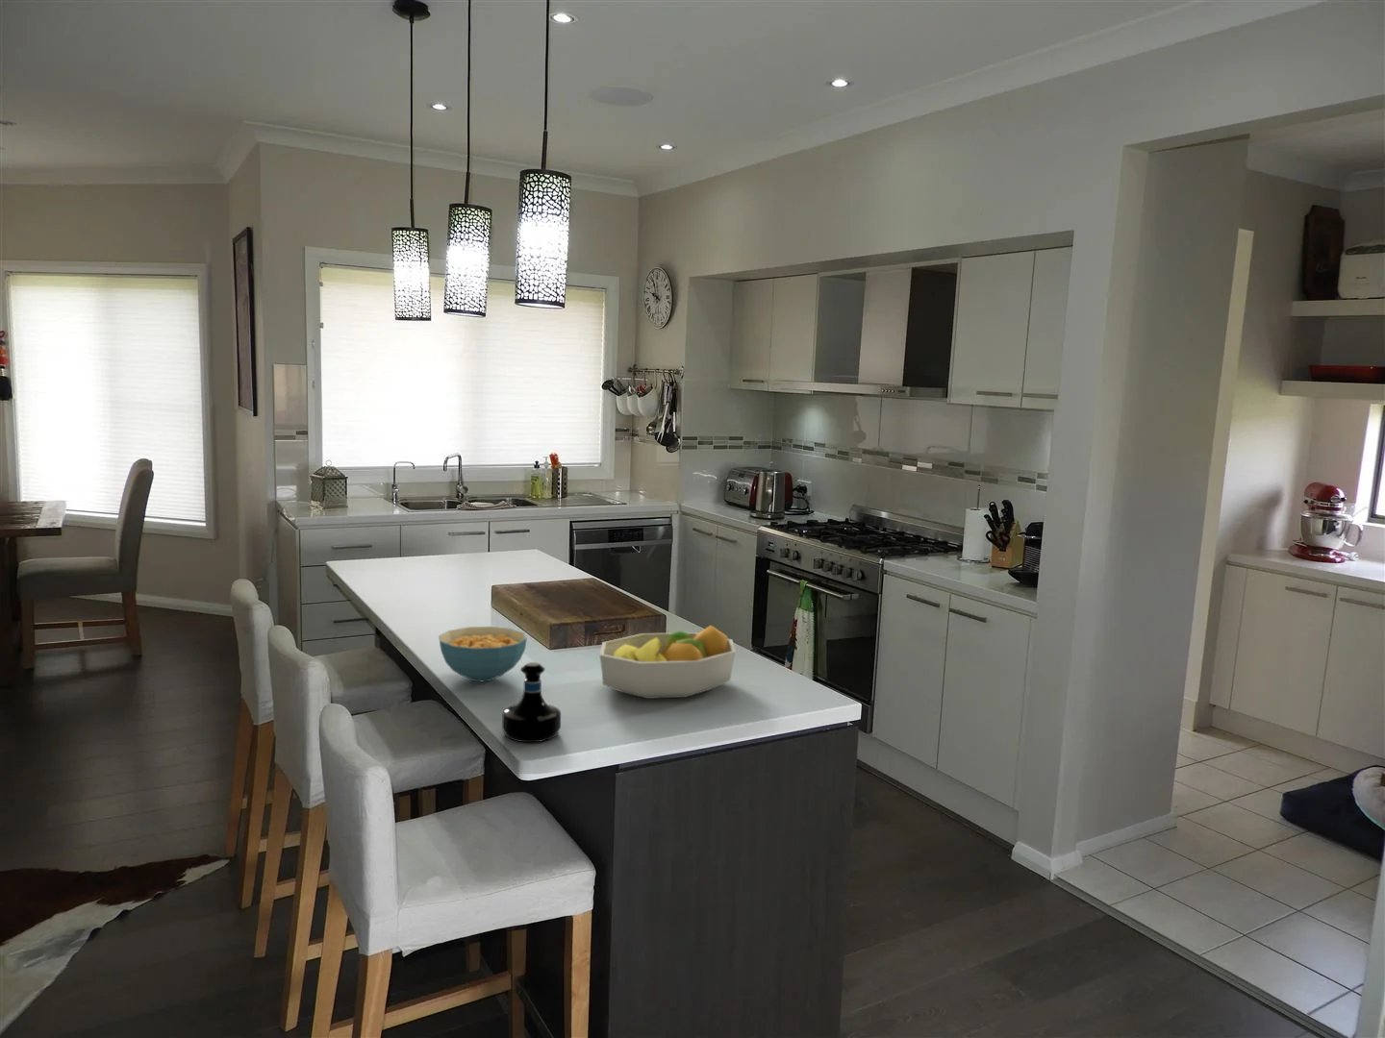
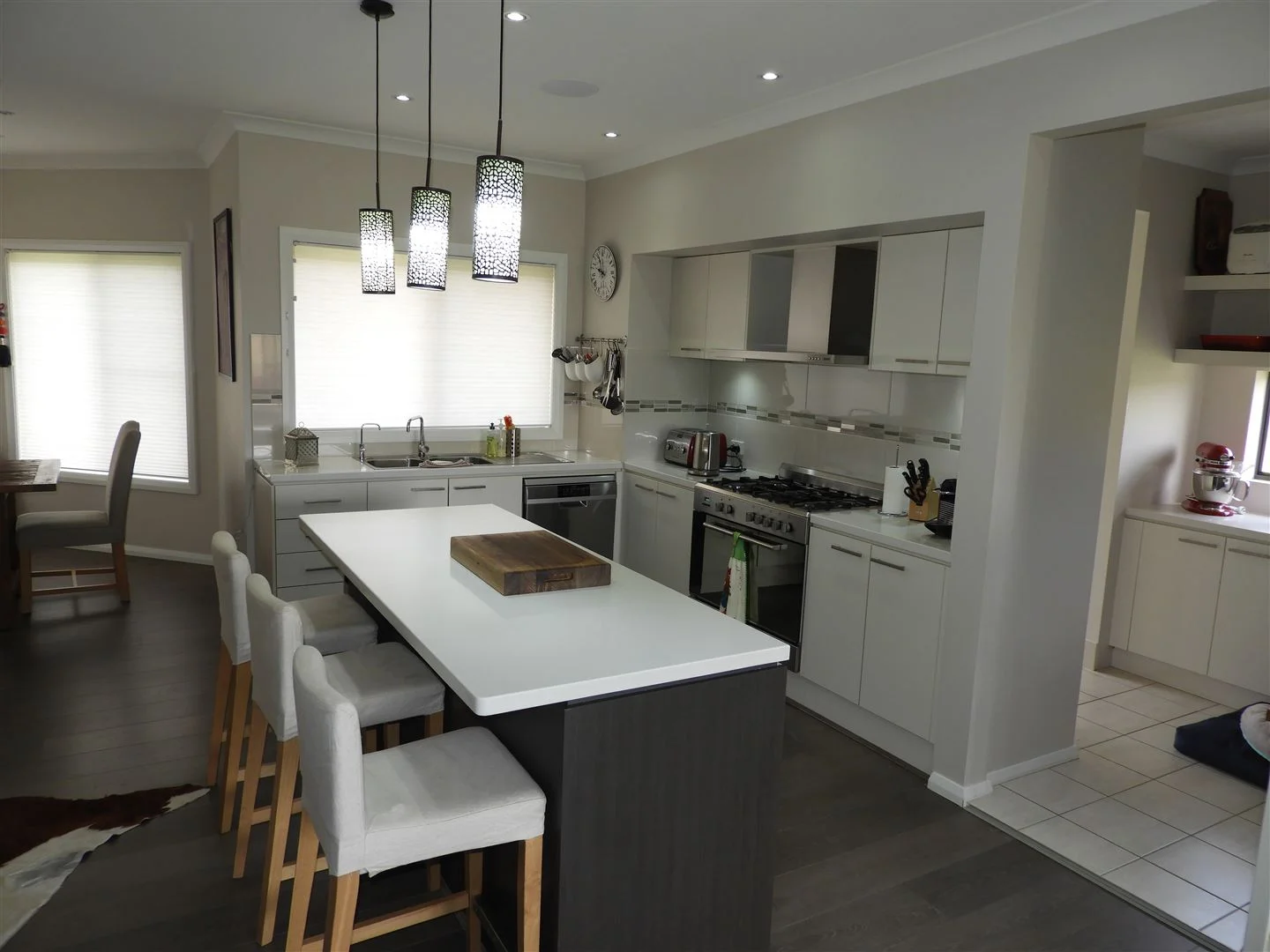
- tequila bottle (532, 699)
- cereal bowl (482, 657)
- fruit bowl (667, 657)
